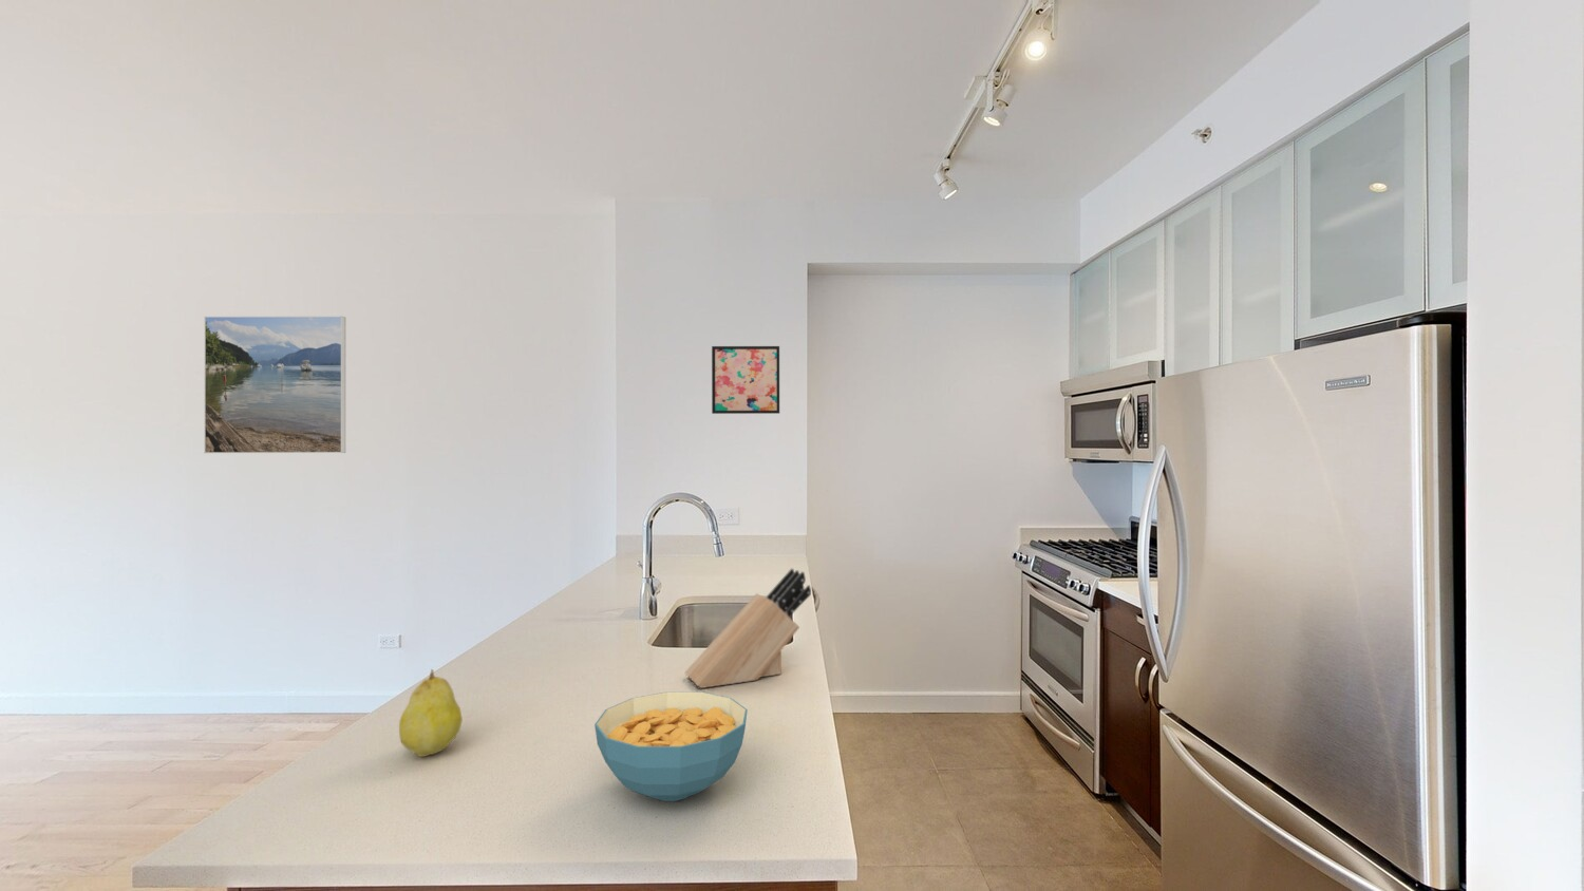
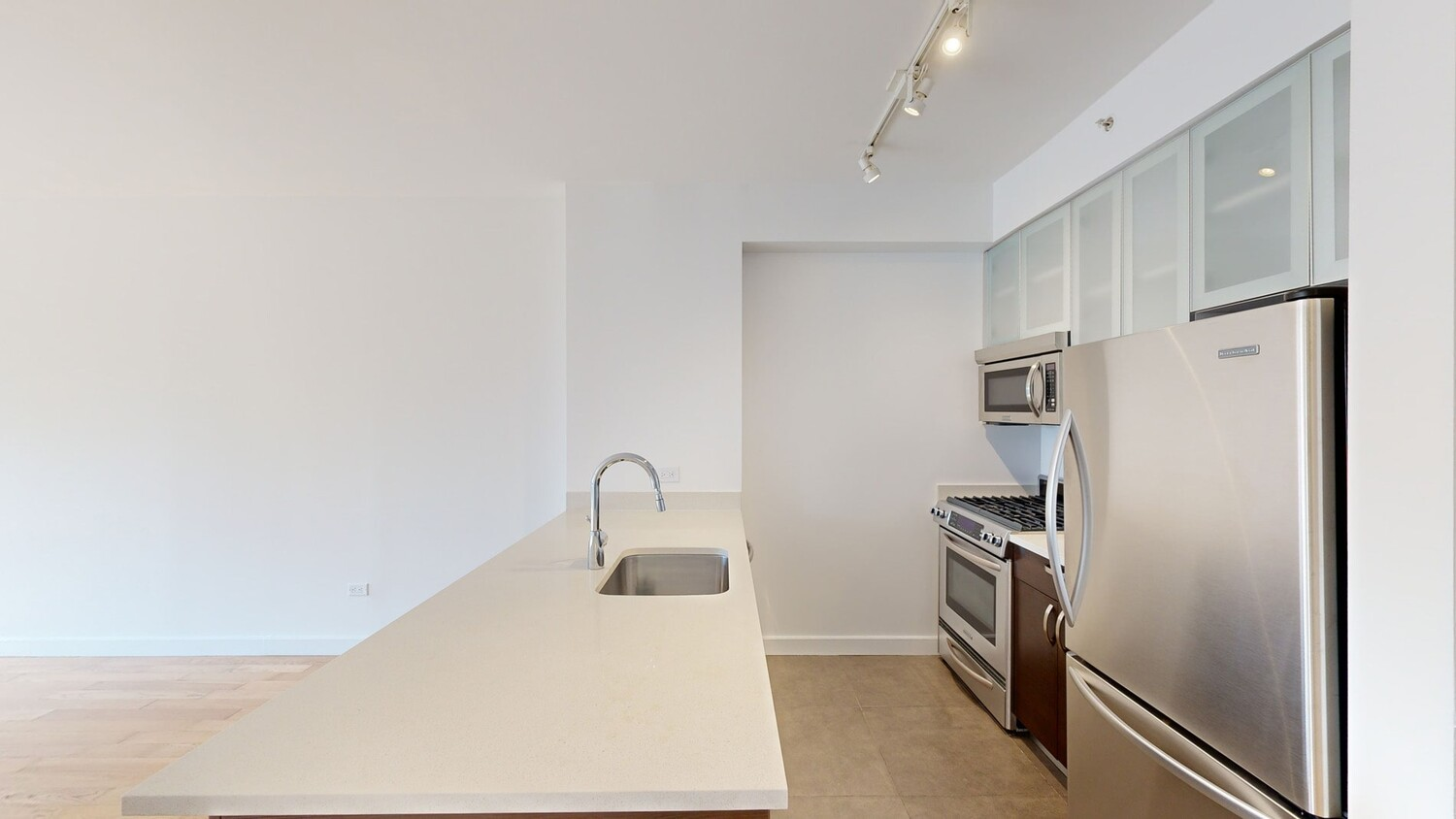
- cereal bowl (672, 753)
- fruit (433, 710)
- knife block (751, 623)
- wall art (745, 379)
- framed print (274, 384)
